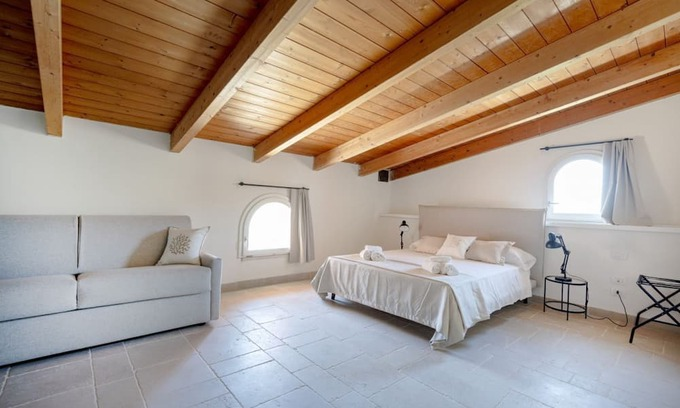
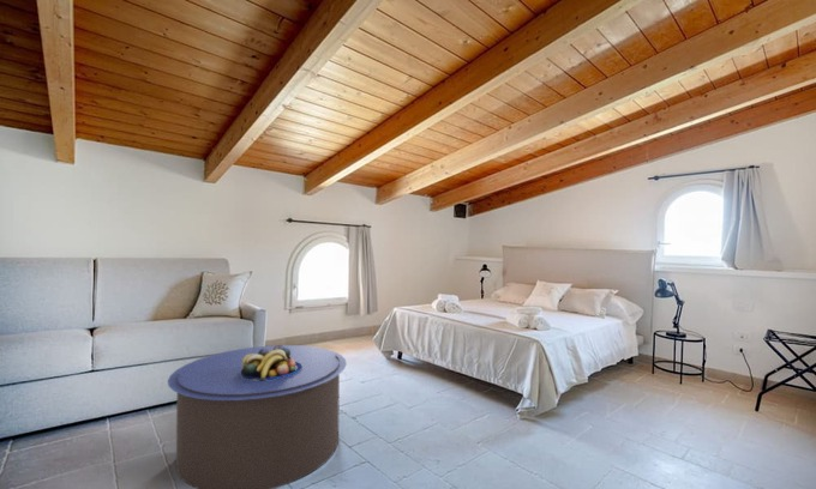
+ coffee table (263, 405)
+ fruit bowl (272, 358)
